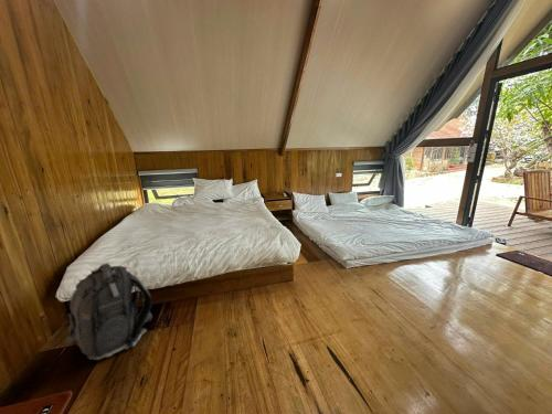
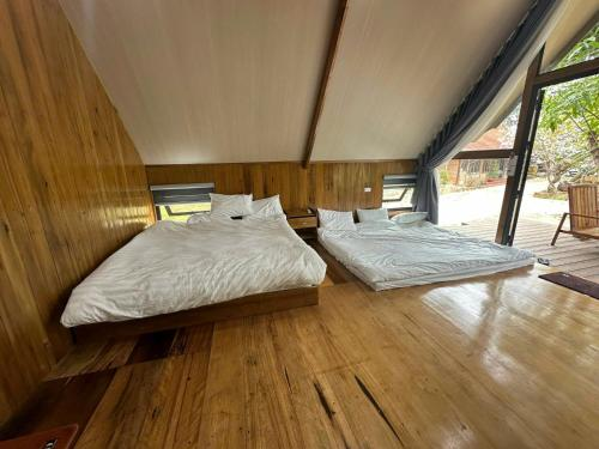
- backpack (109, 302)
